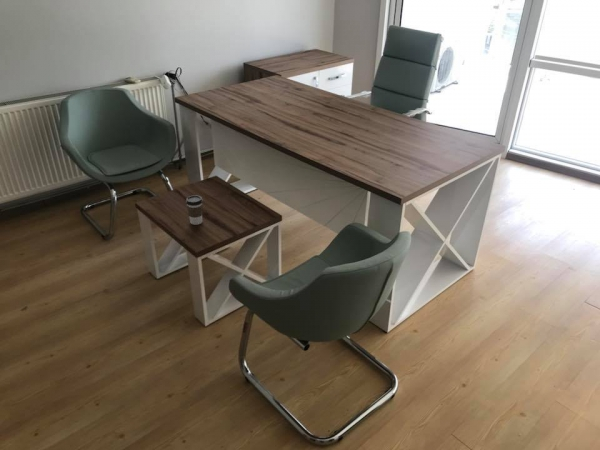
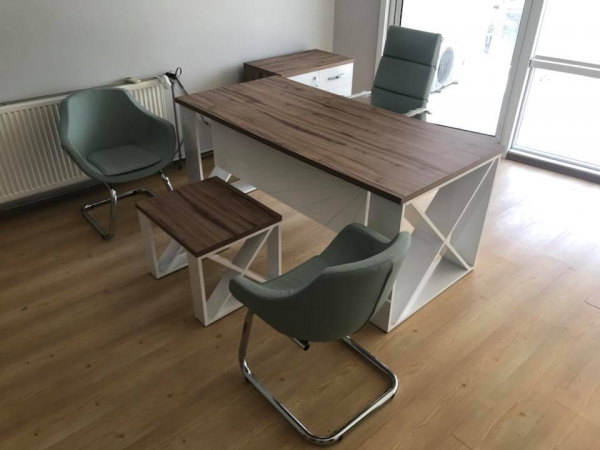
- coffee cup (195, 210)
